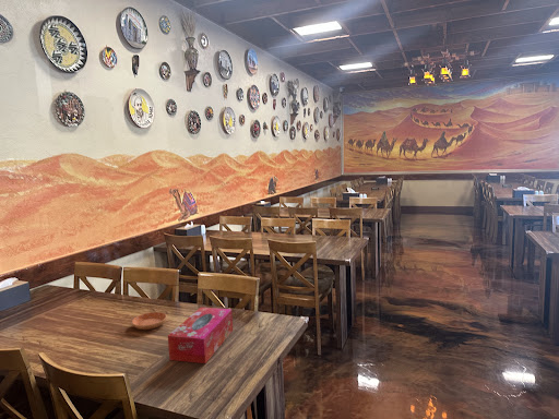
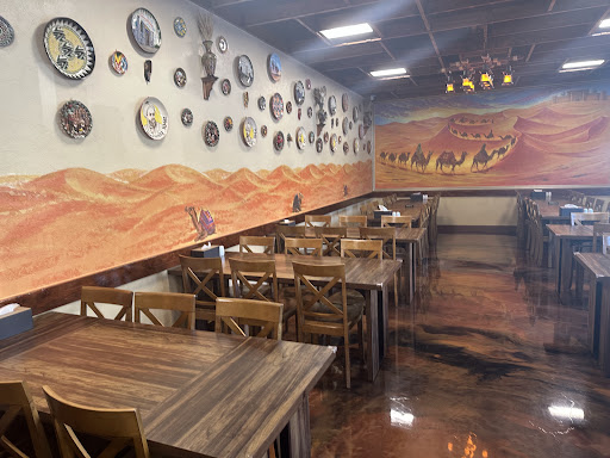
- saucer (150, 321)
- tissue box (202, 333)
